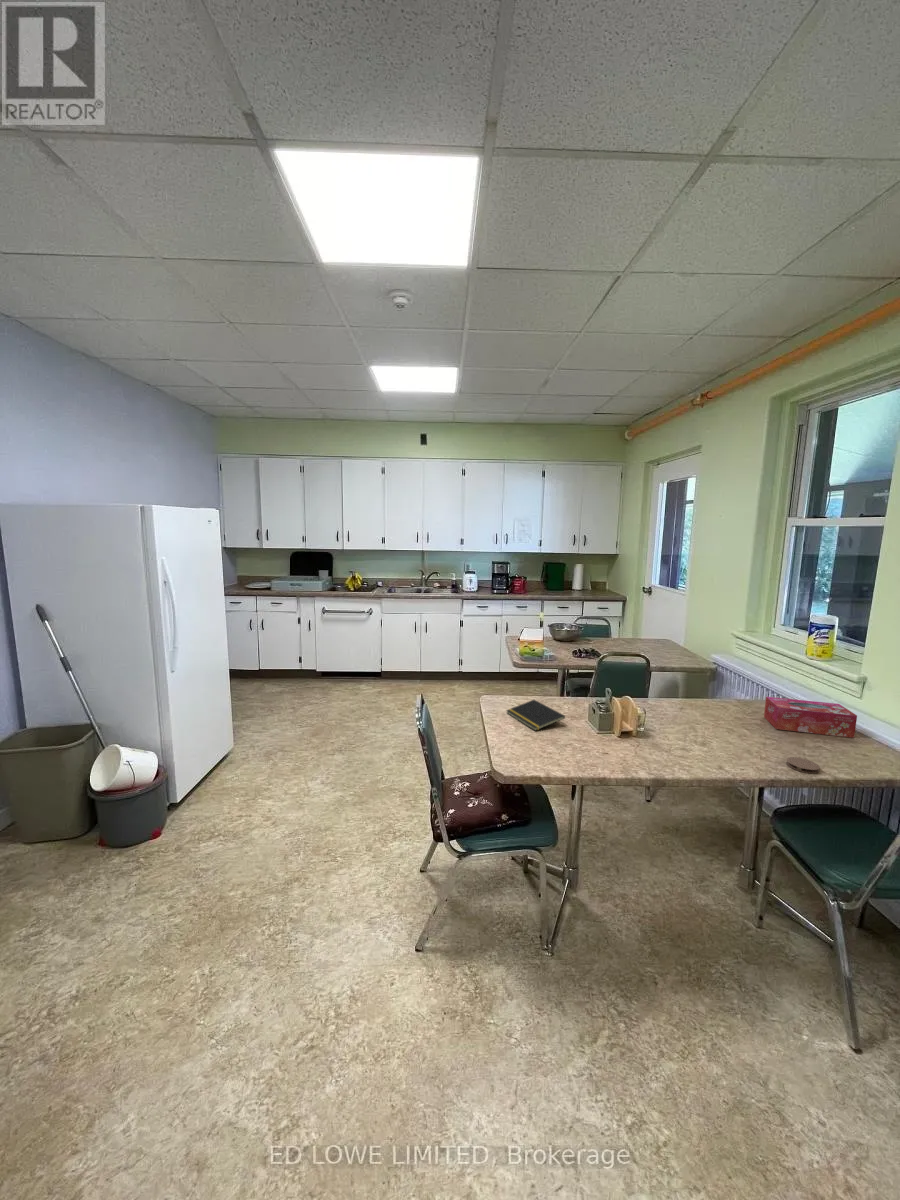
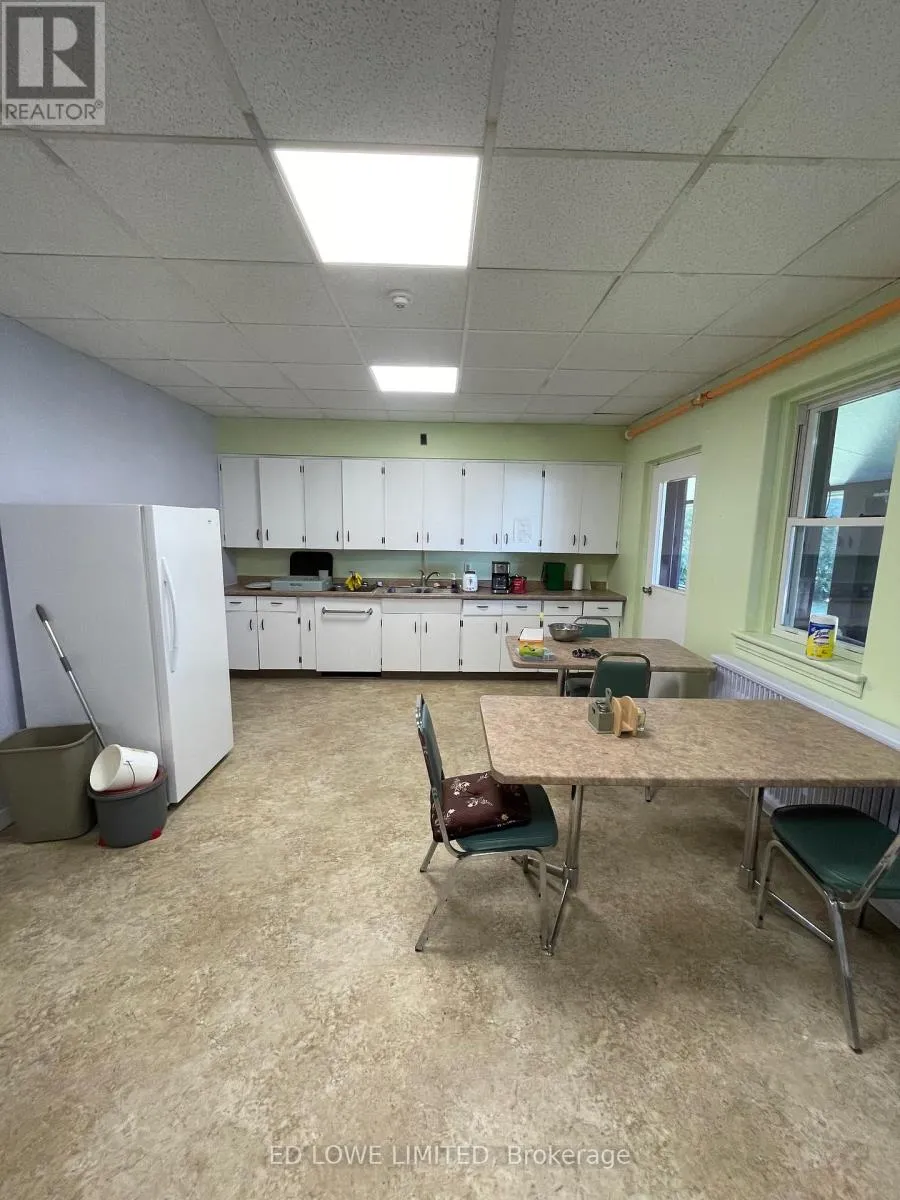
- coaster (802, 765)
- tissue box (807, 716)
- notepad (534, 714)
